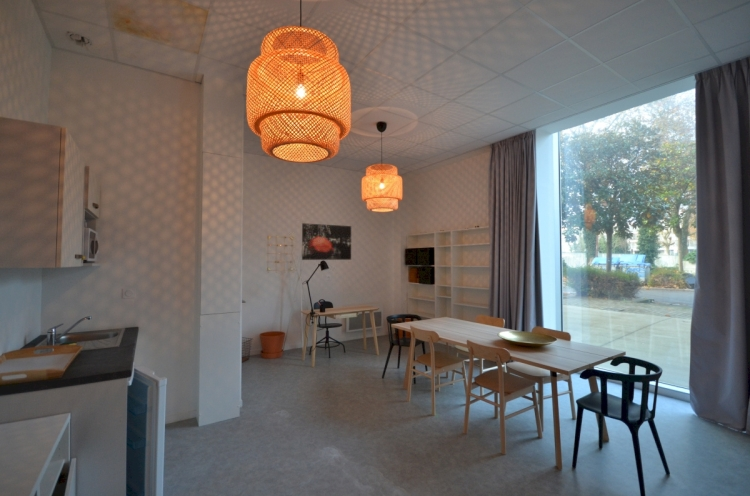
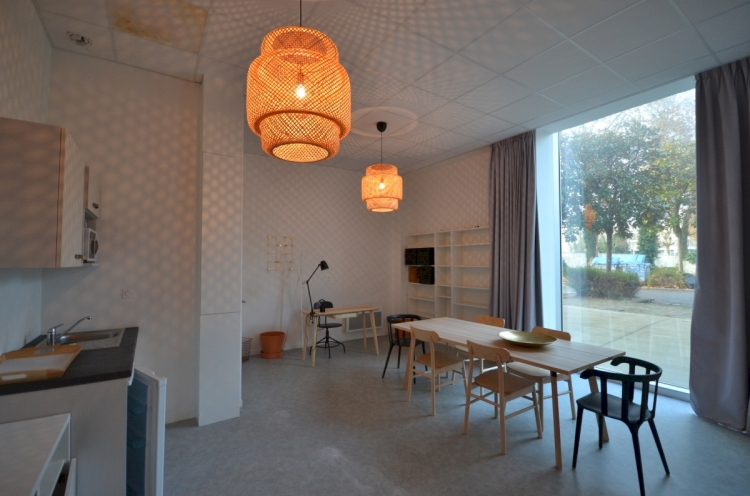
- wall art (327, 242)
